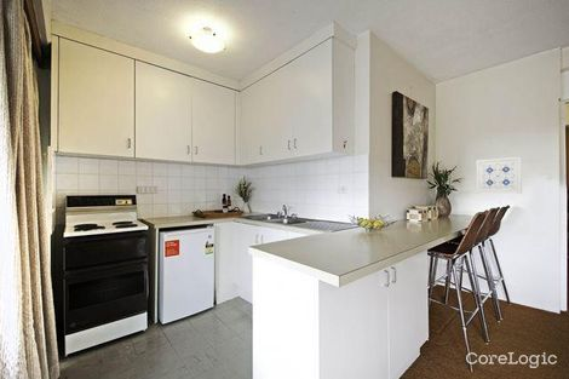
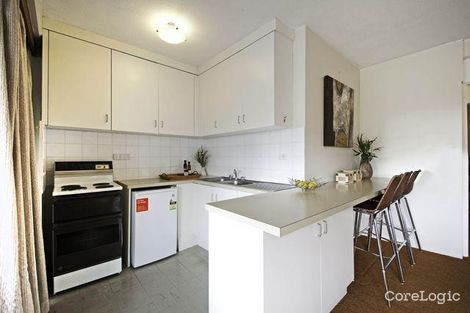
- wall art (498, 176)
